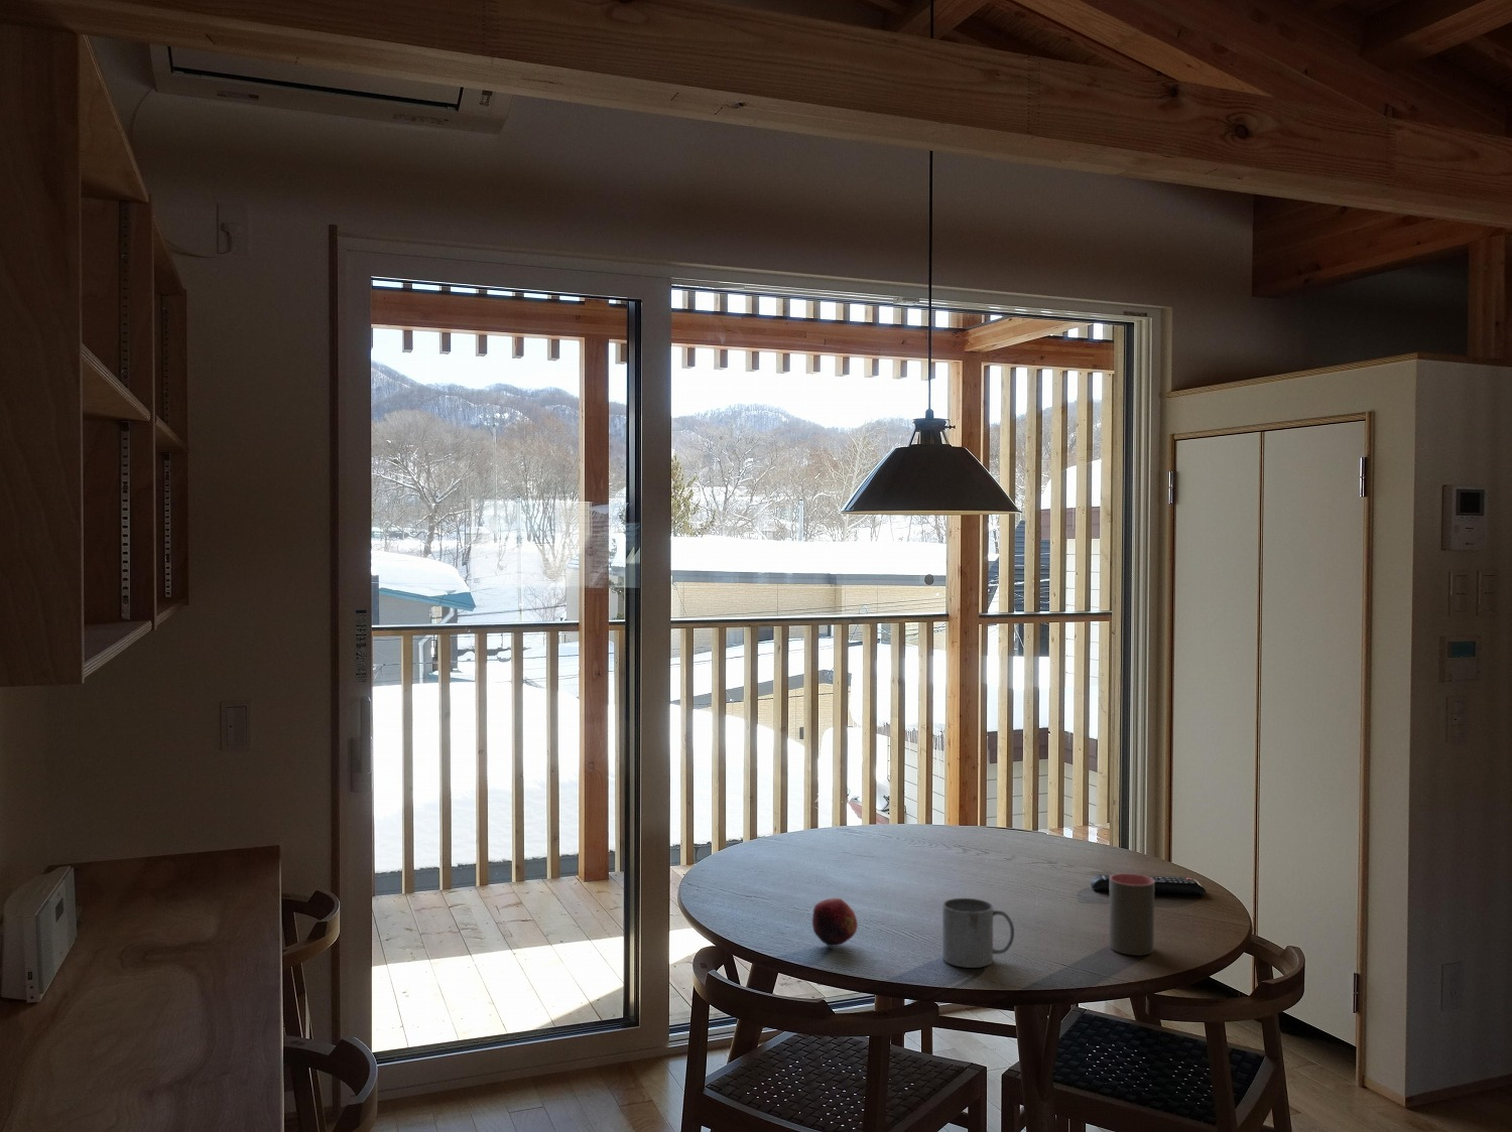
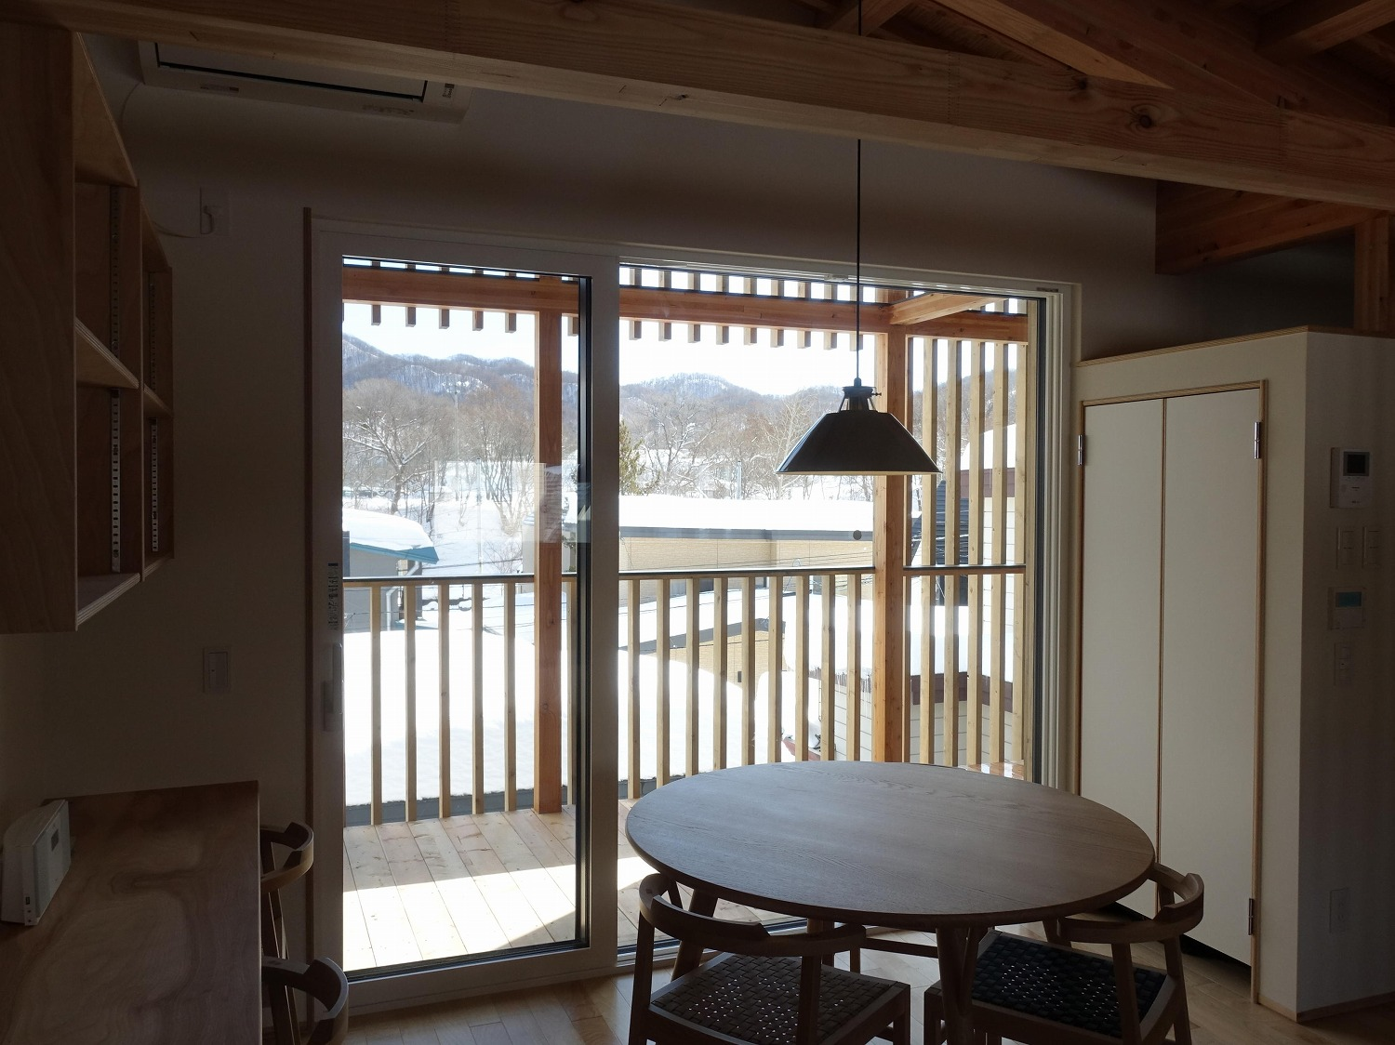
- fruit (834, 923)
- mug (978, 931)
- remote control (1154, 885)
- cup (1131, 913)
